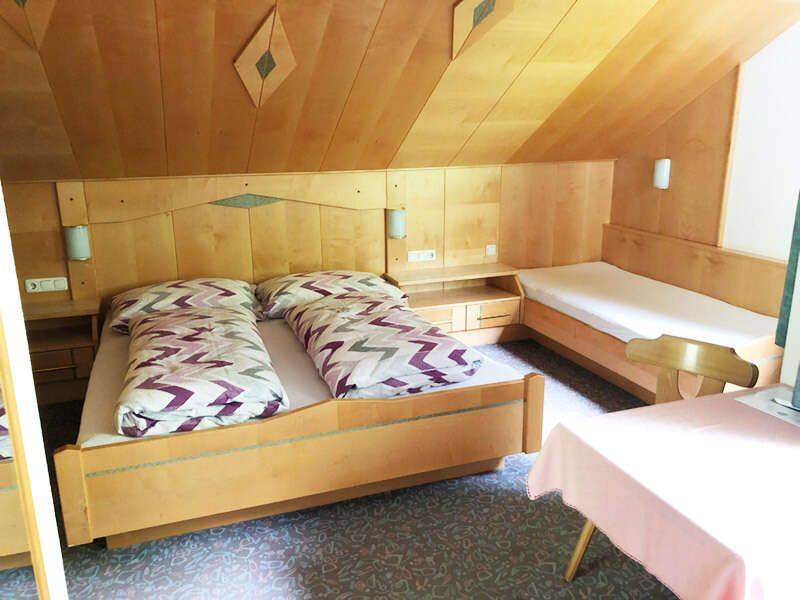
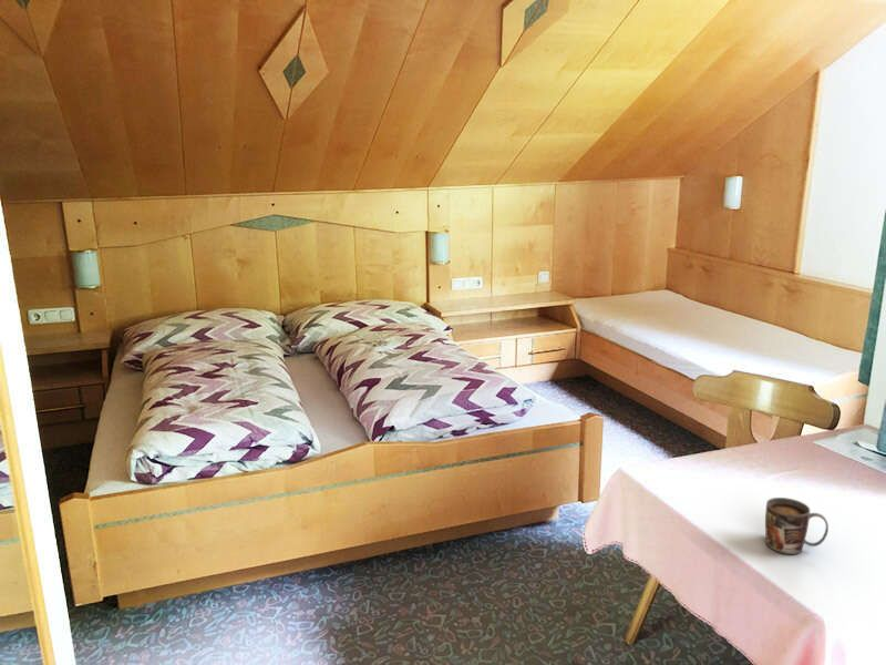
+ mug (795, 526)
